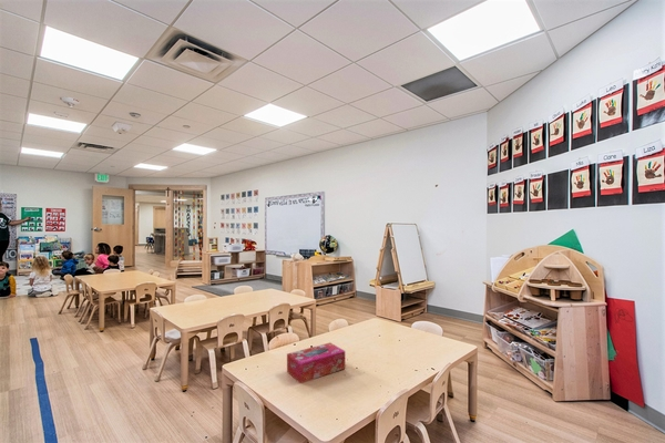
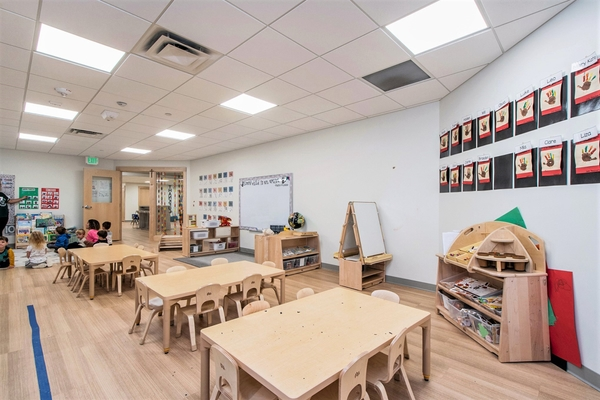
- tissue box (316, 361)
